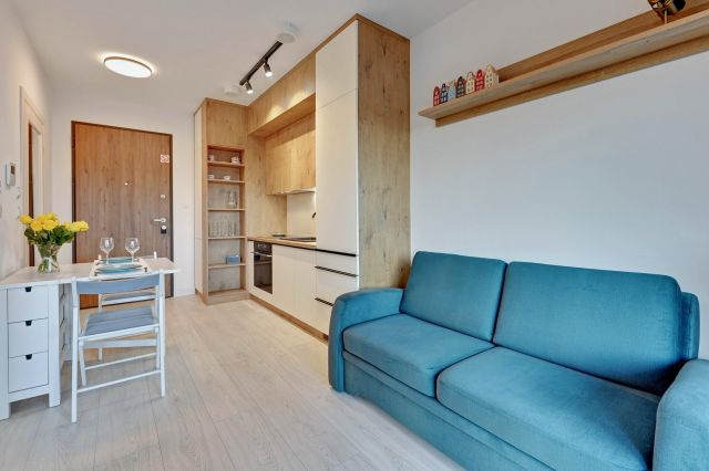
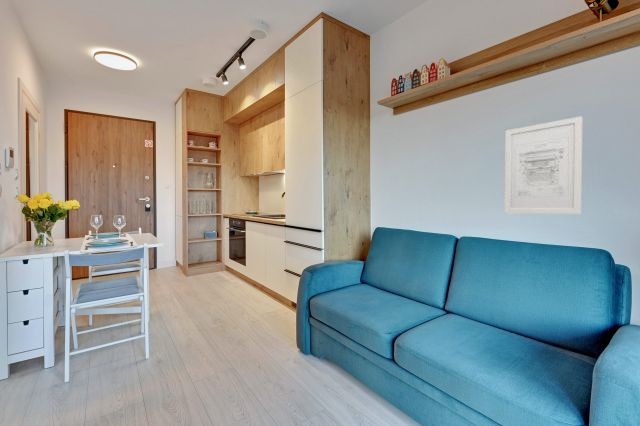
+ wall art (540, 169)
